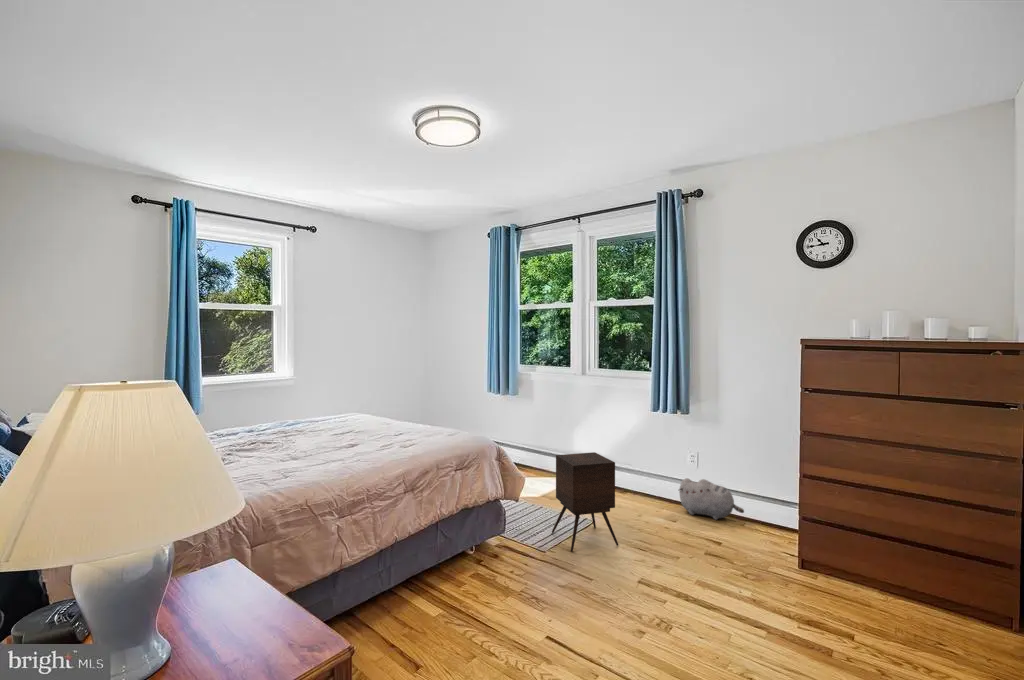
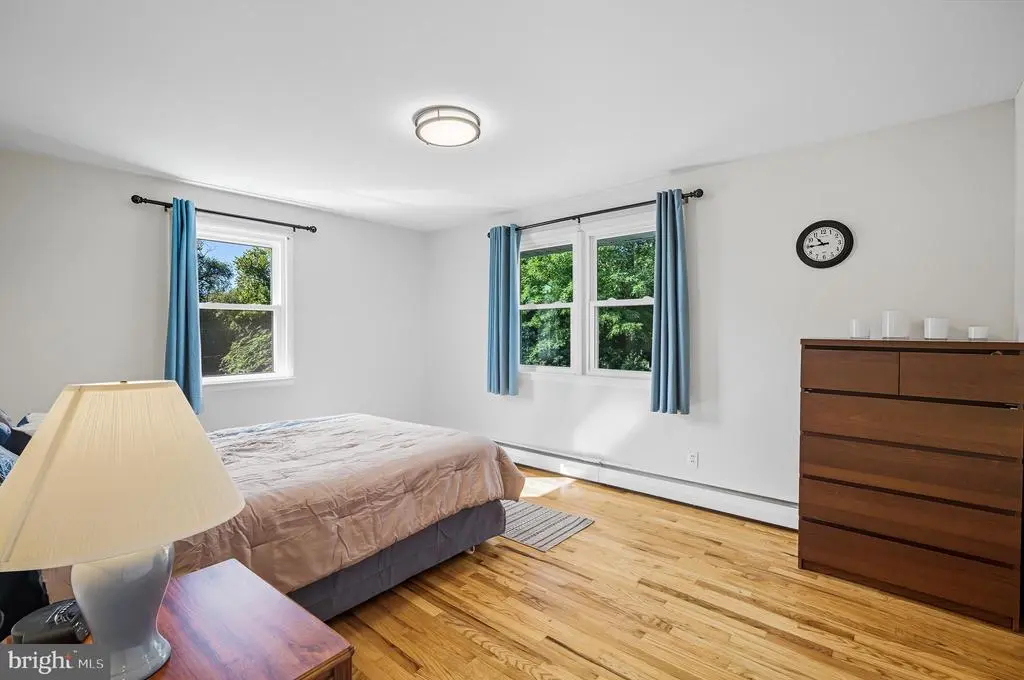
- side table (584, 498)
- plush toy (711, 497)
